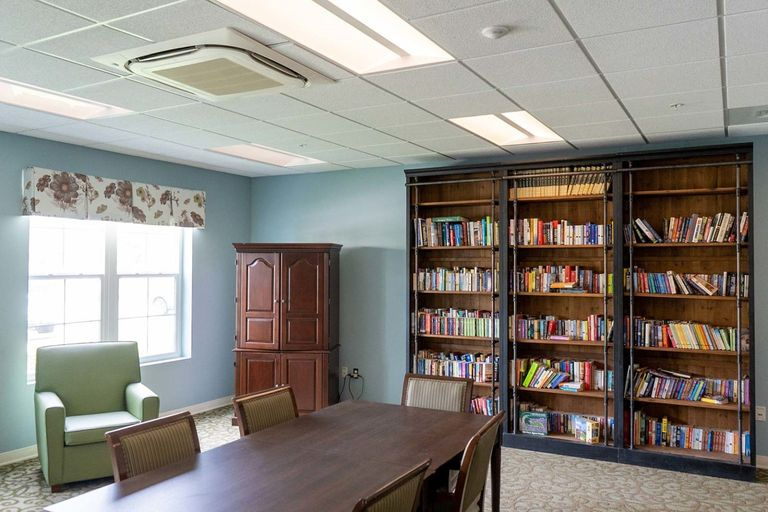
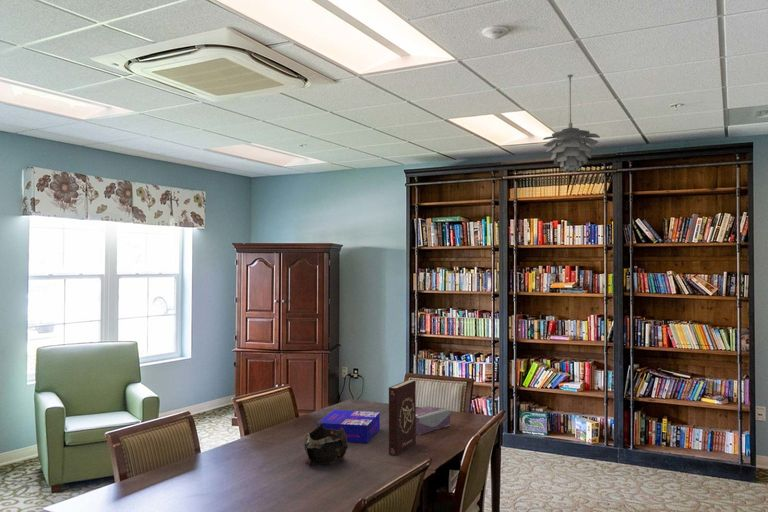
+ tissue box (423, 419)
+ decorative bowl (325, 444)
+ pendant light (570, 123)
+ book (402, 416)
+ board game (349, 425)
